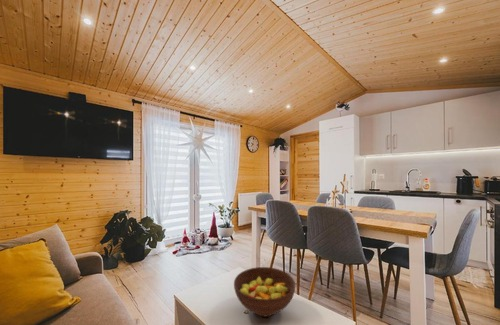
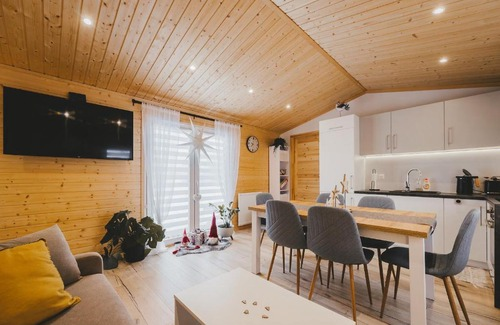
- fruit bowl (264, 295)
